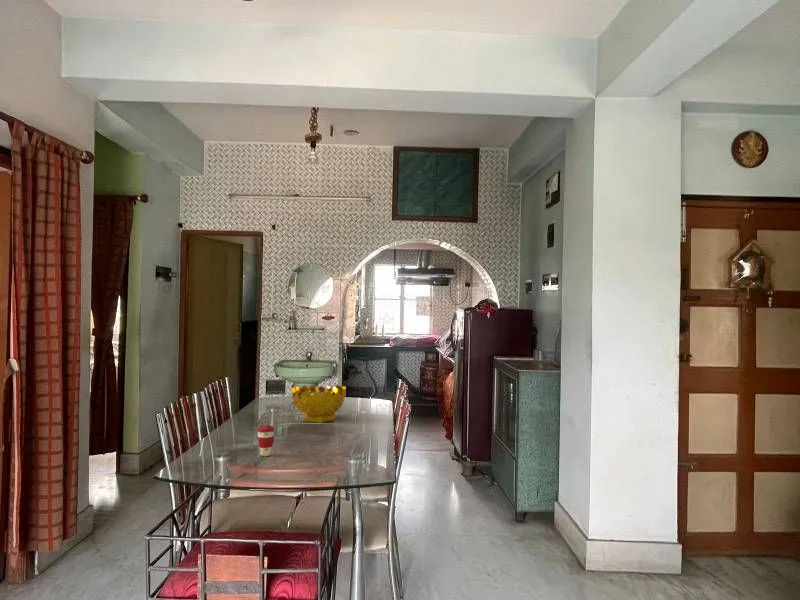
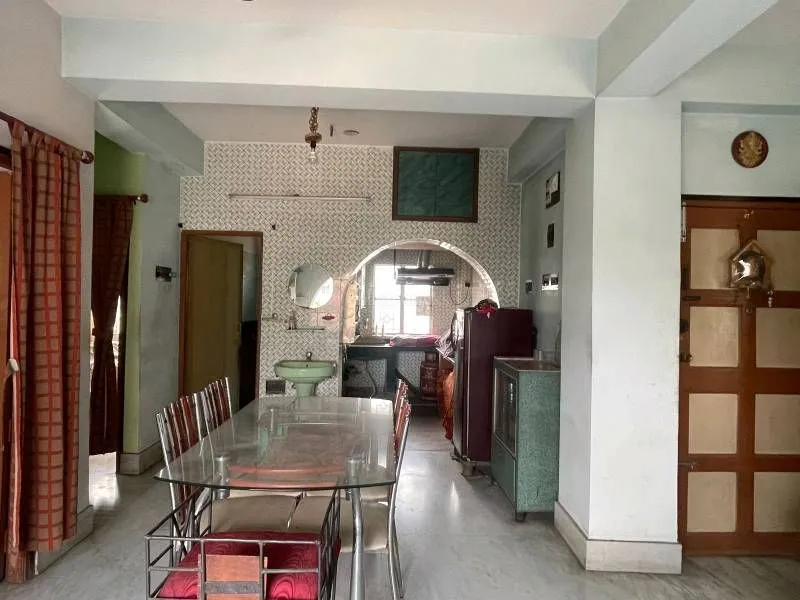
- coffee cup (265, 440)
- decorative bowl (318, 402)
